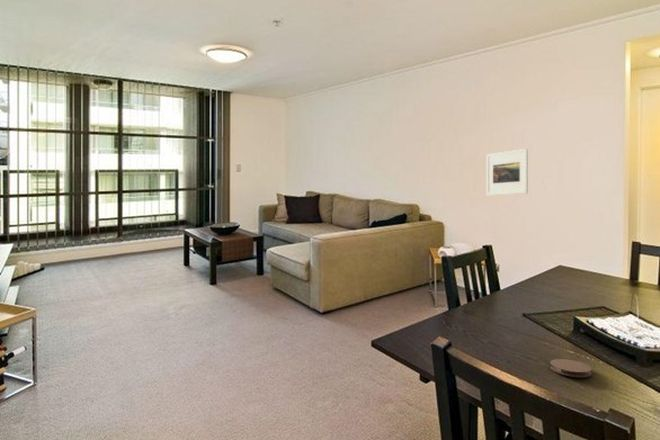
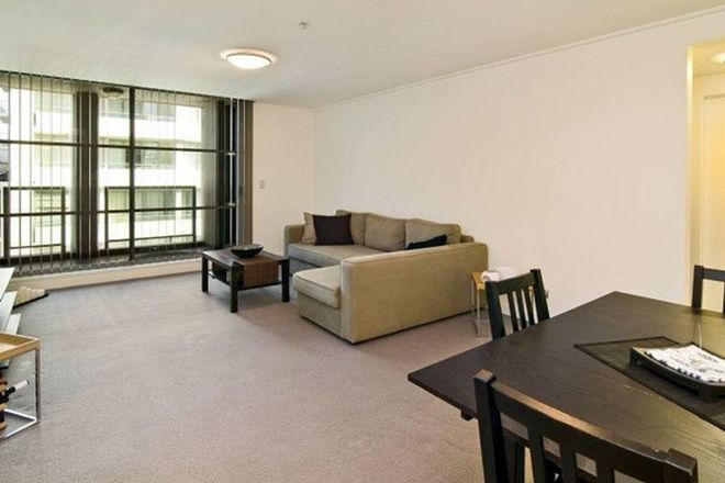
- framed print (506, 173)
- coaster (570, 367)
